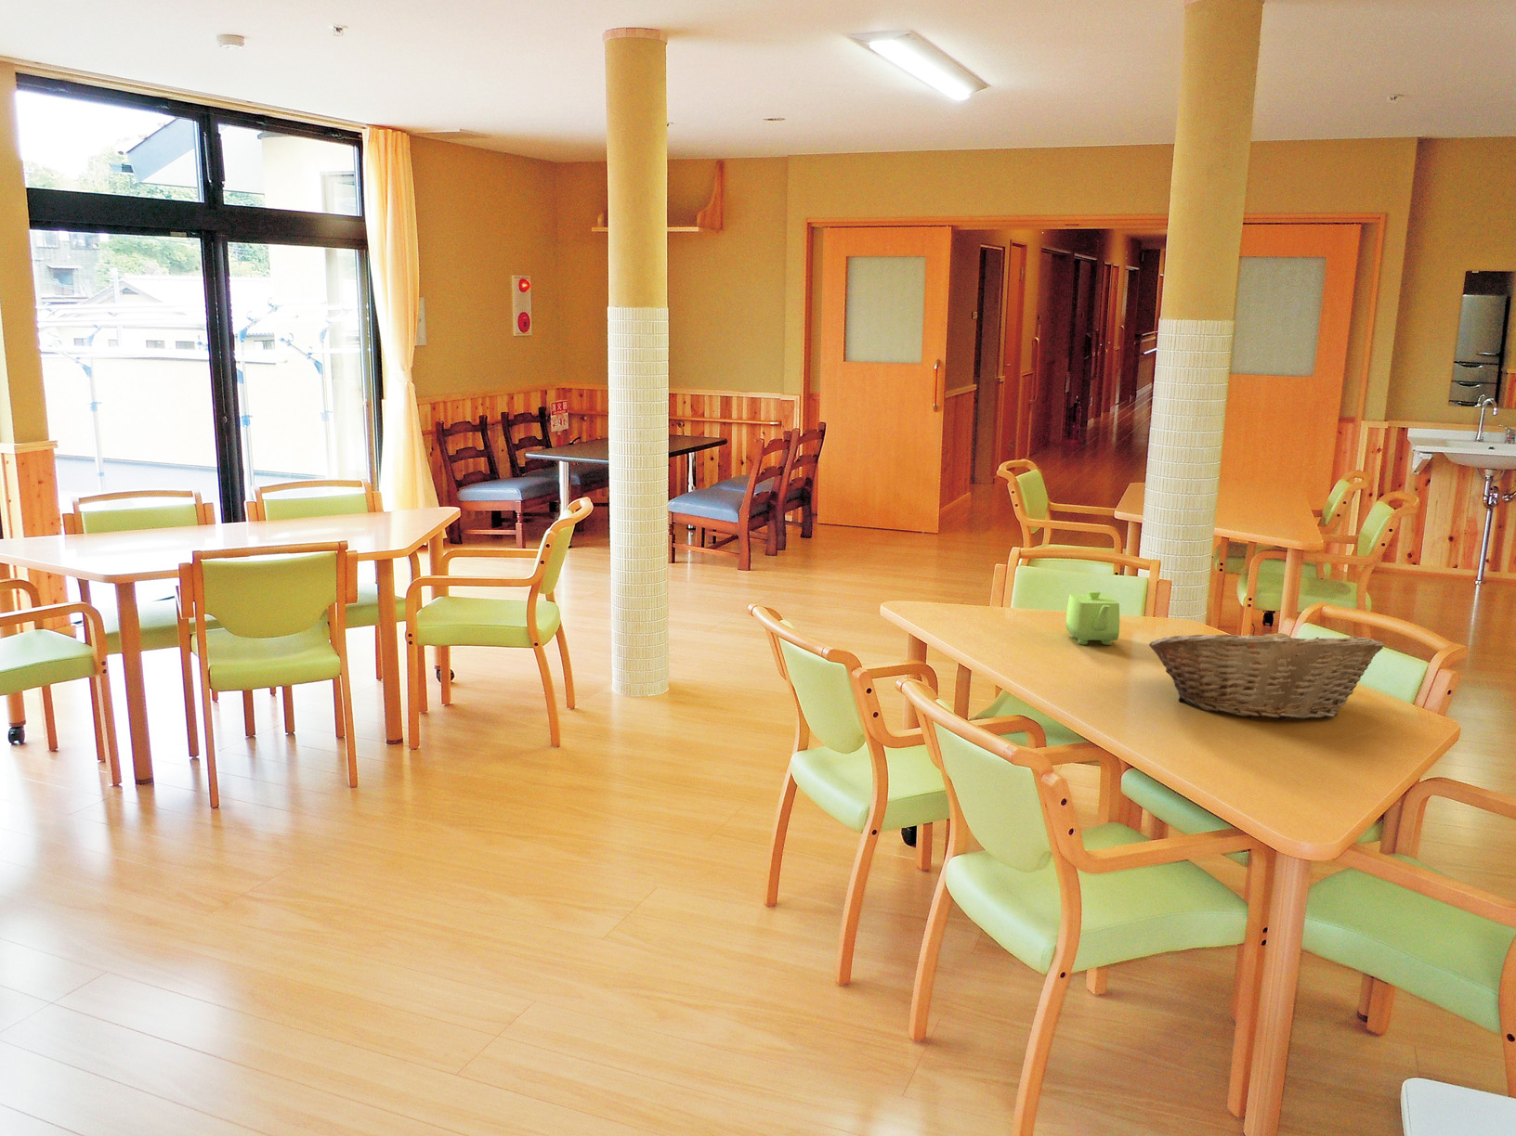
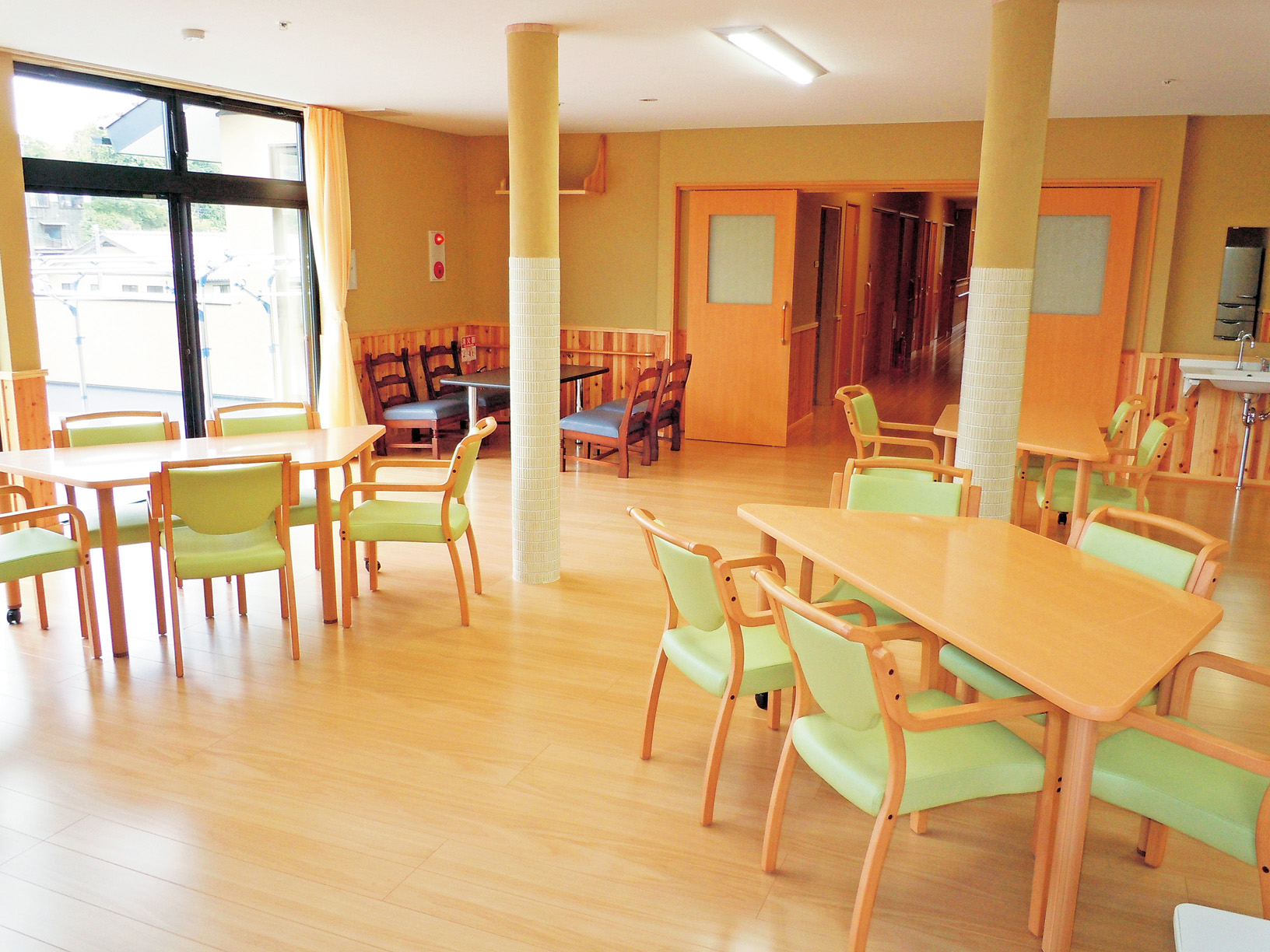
- teapot (1095, 617)
- fruit basket (1262, 662)
